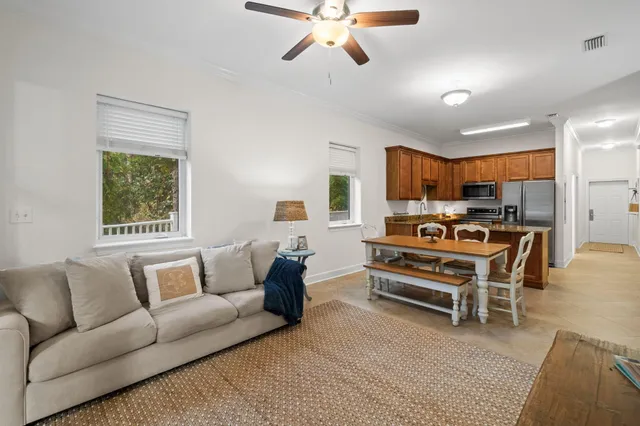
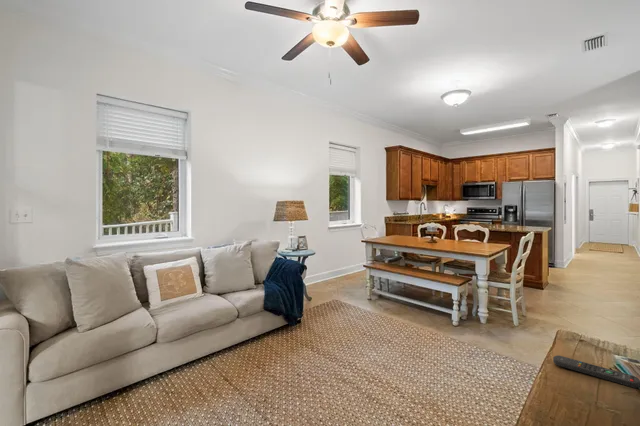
+ remote control (593, 369)
